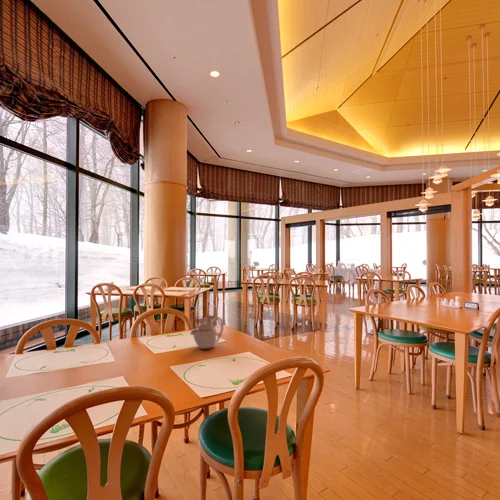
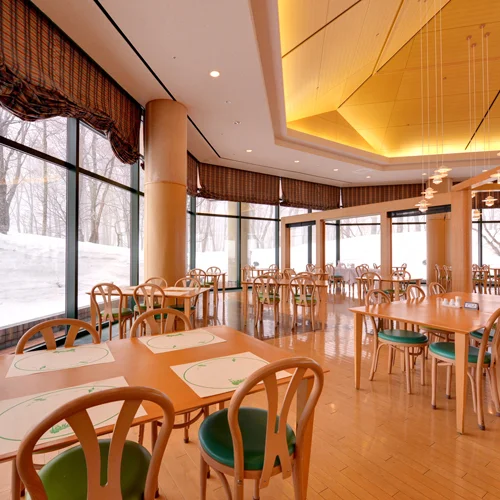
- teapot (207, 332)
